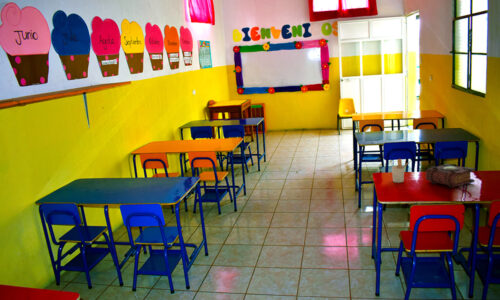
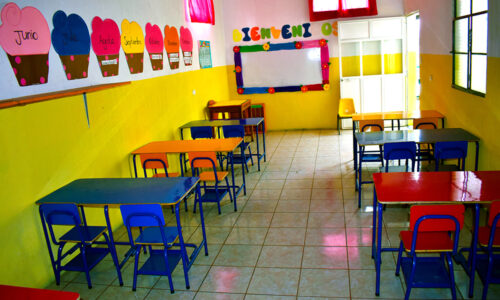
- utensil holder (401, 170)
- book (449, 174)
